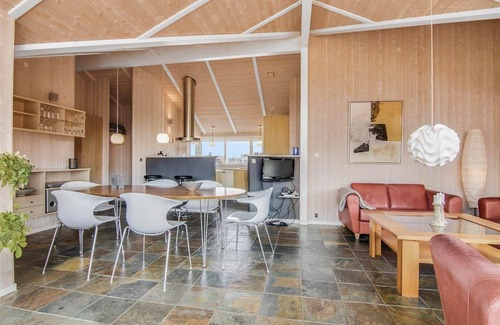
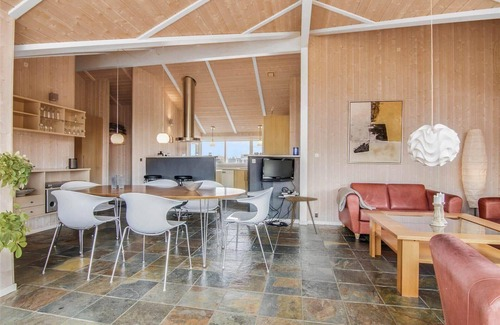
+ side table (294, 214)
